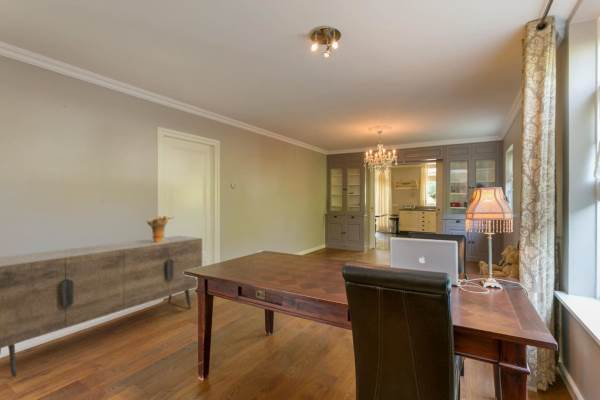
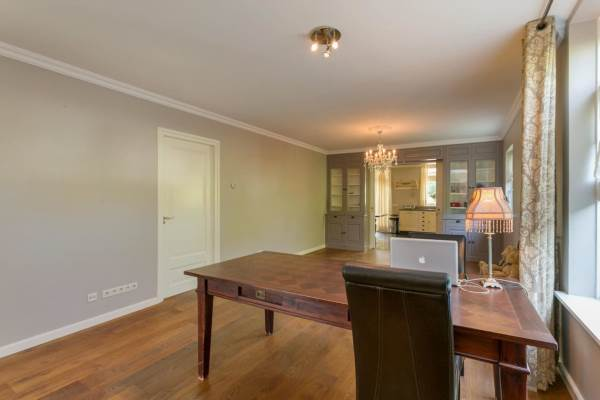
- sideboard (112, 289)
- decorative vase (158, 228)
